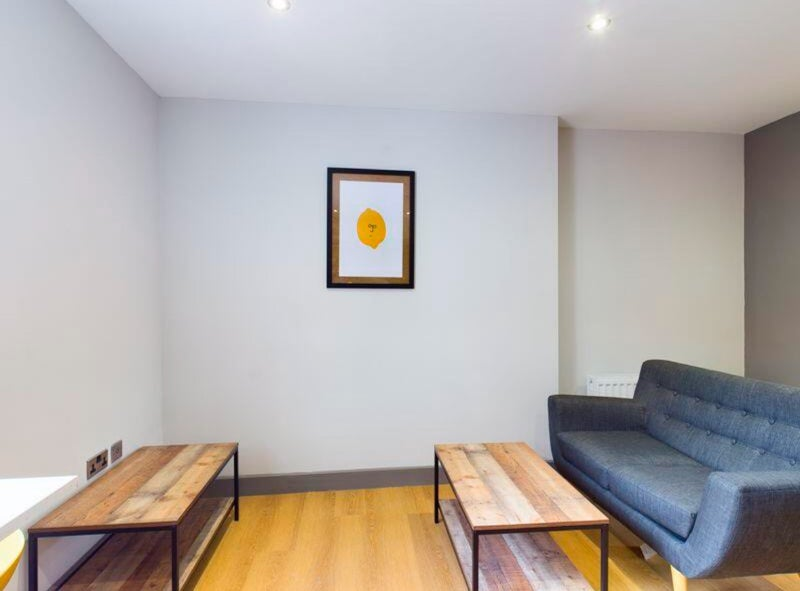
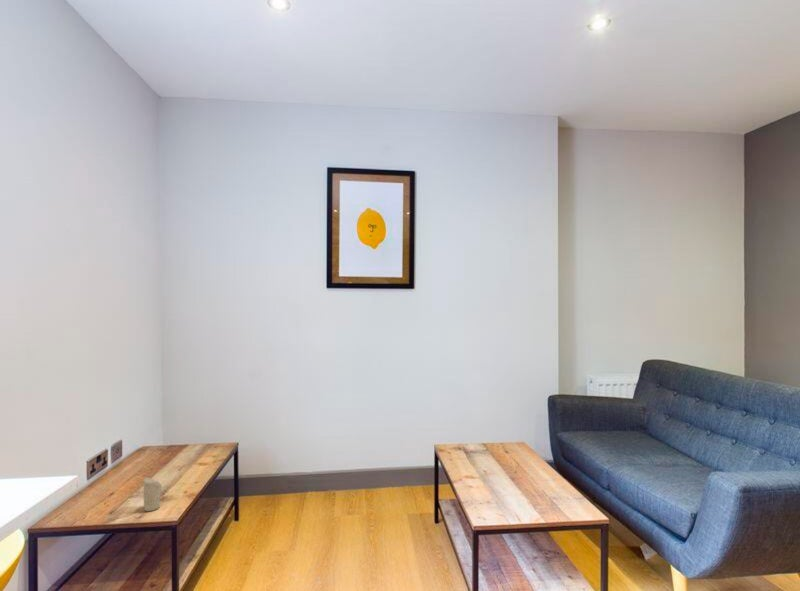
+ candle (152, 492)
